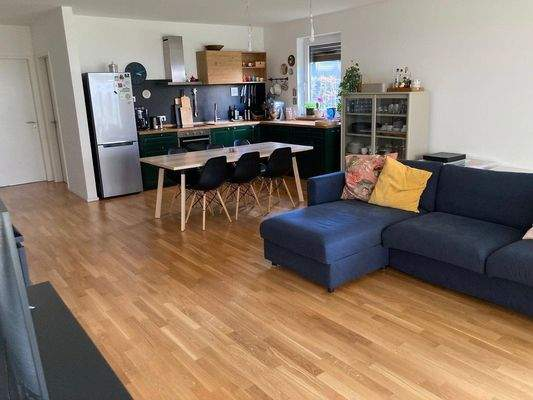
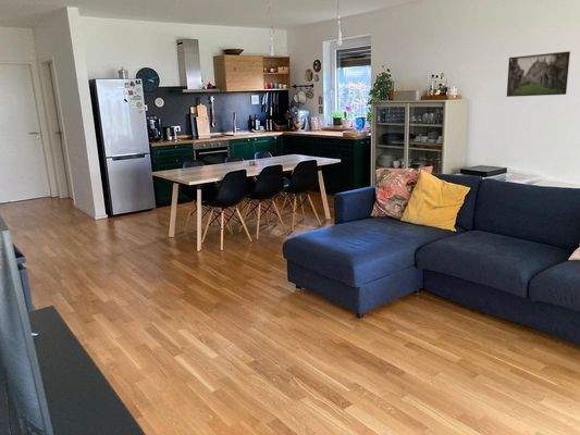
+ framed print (536, 75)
